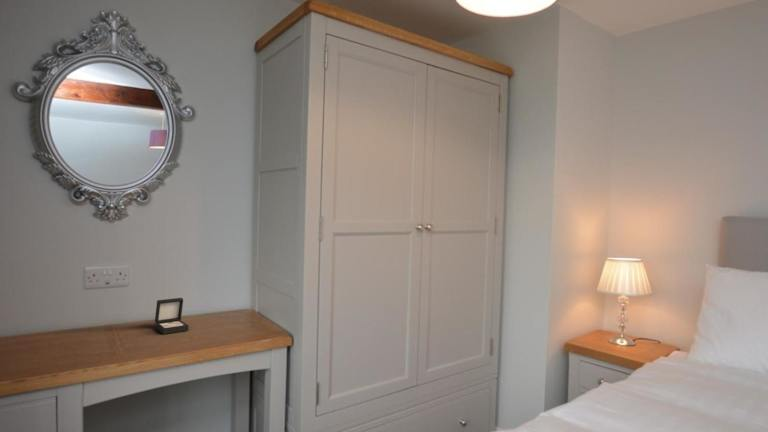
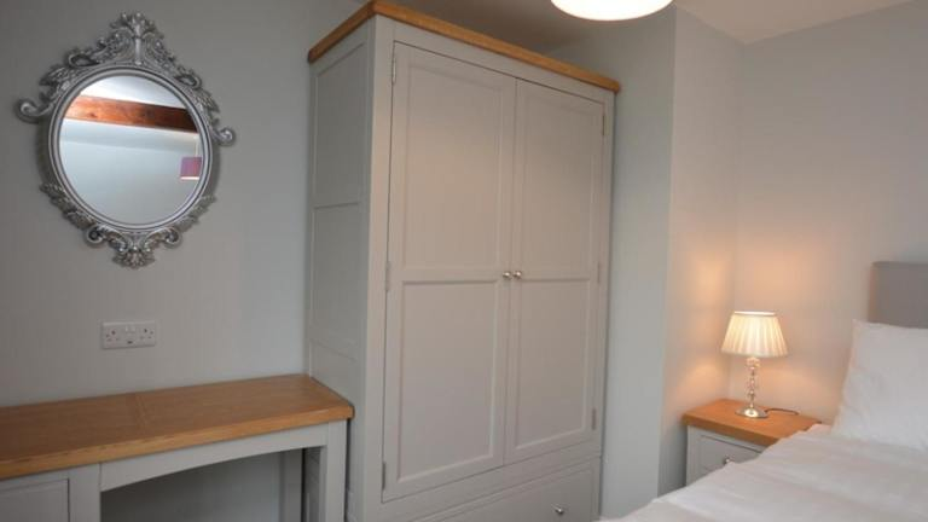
- jewelry box (171, 314)
